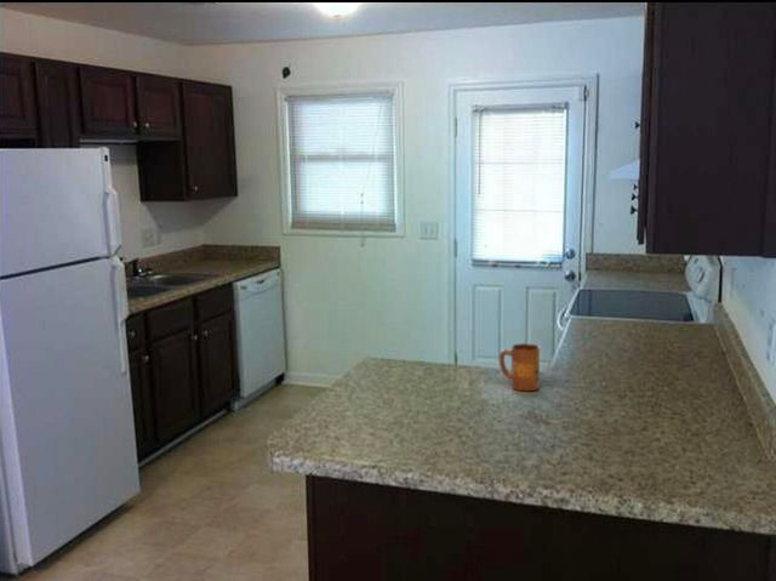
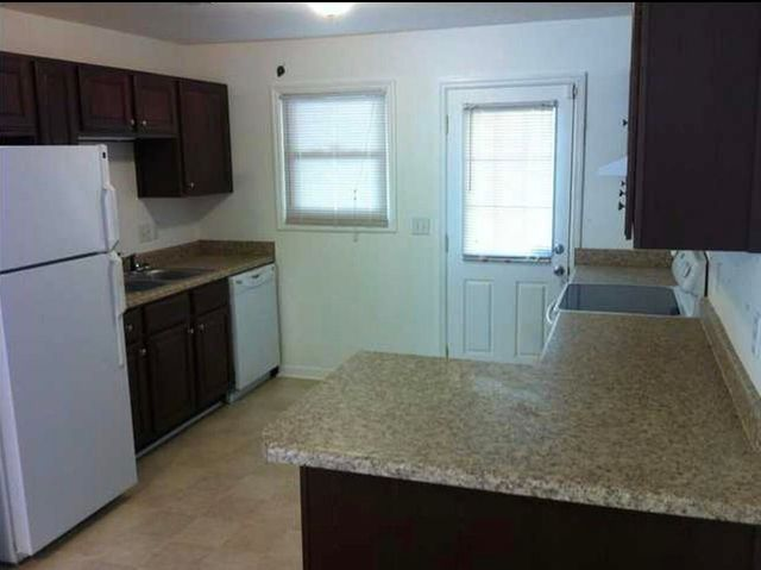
- mug (518, 366)
